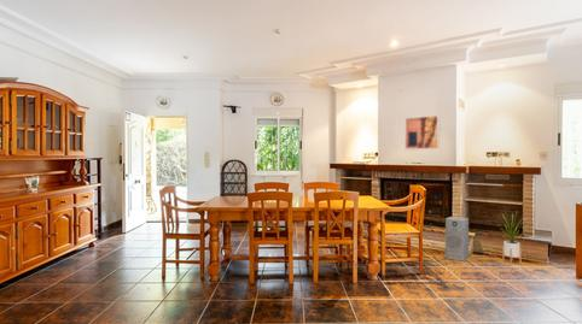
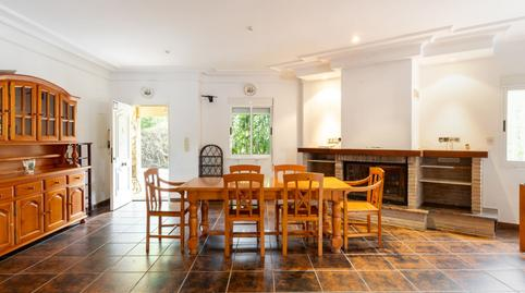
- wall art (421, 132)
- house plant (512, 235)
- air purifier (456, 237)
